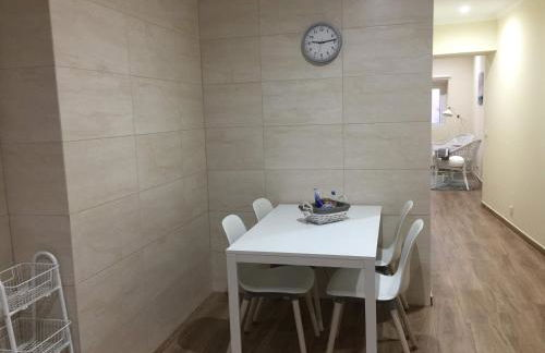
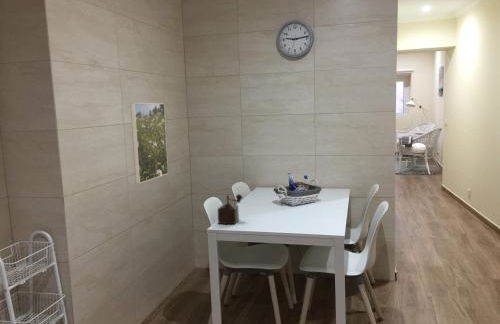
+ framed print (150, 141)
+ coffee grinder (231, 207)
